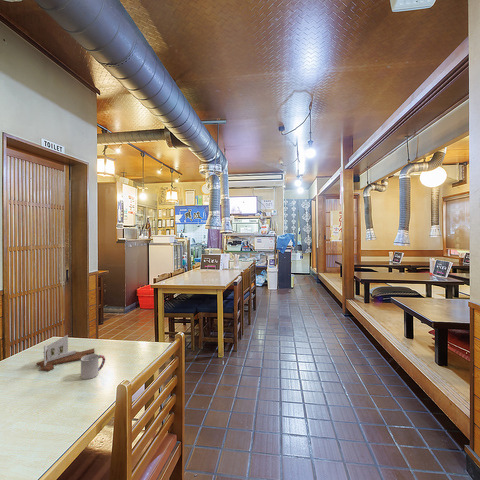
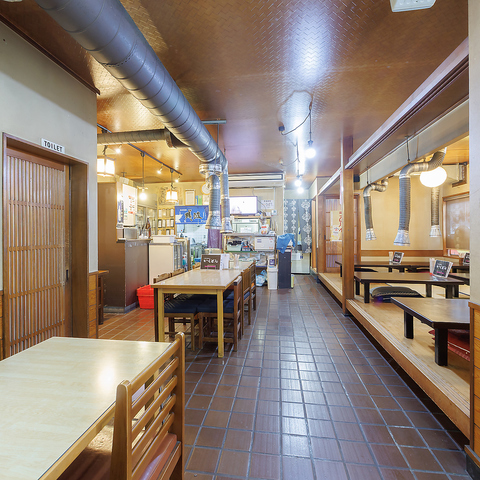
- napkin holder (66, 348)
- cup (93, 365)
